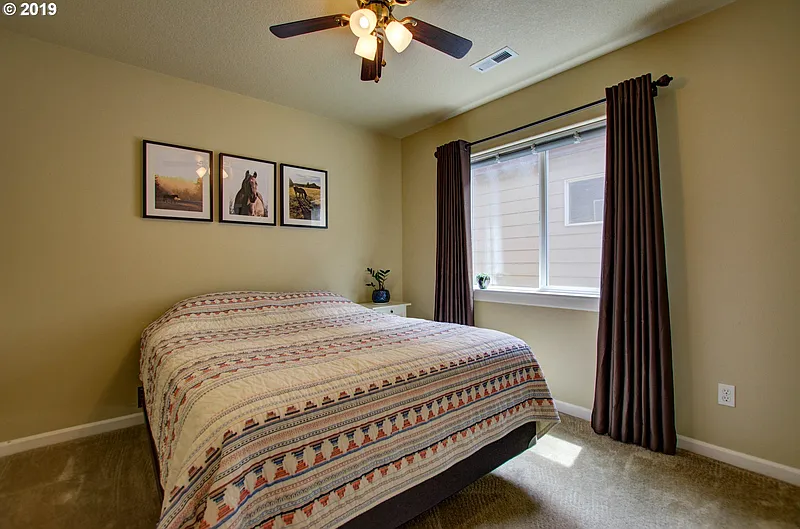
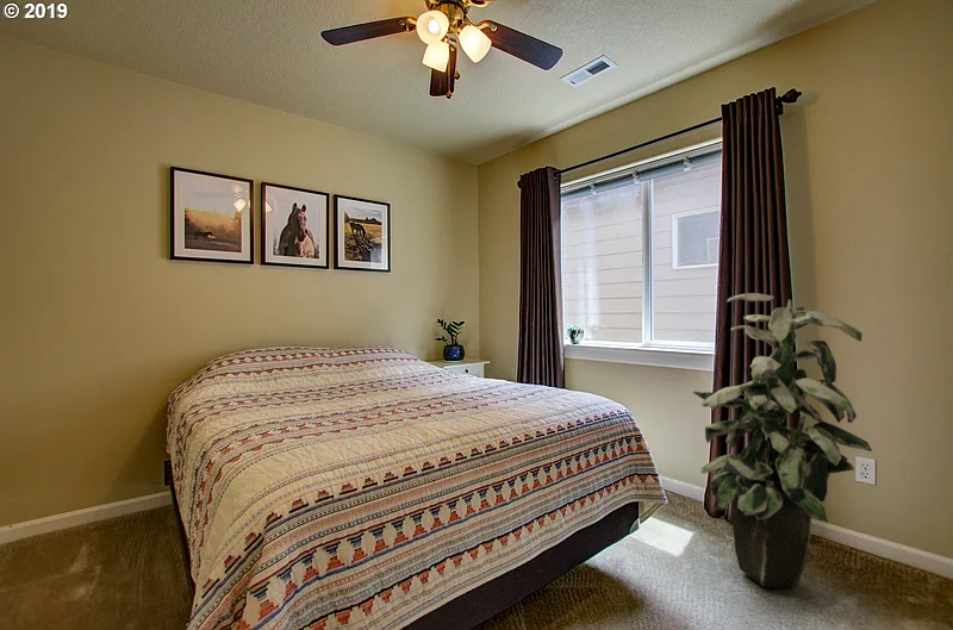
+ indoor plant (770, 432)
